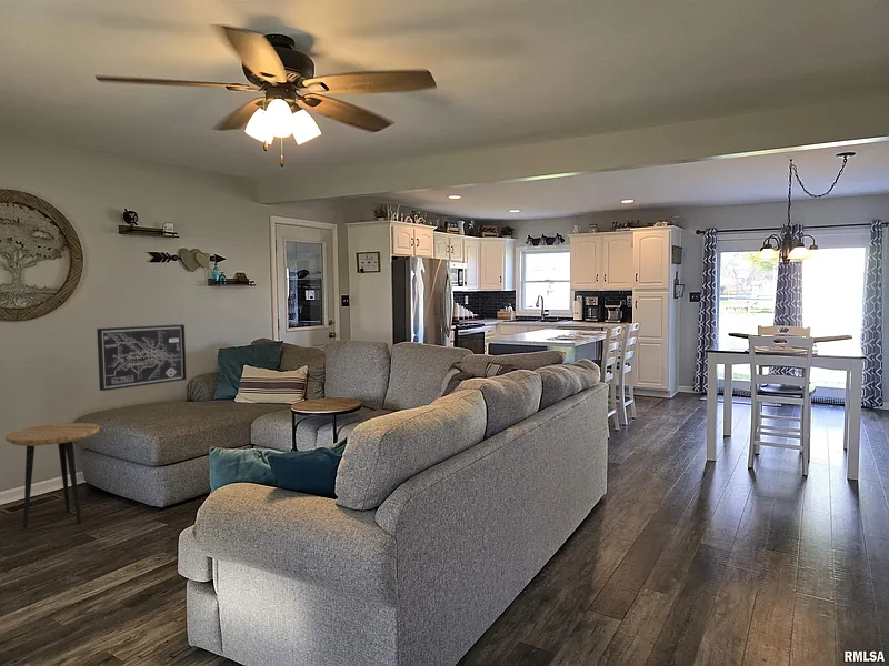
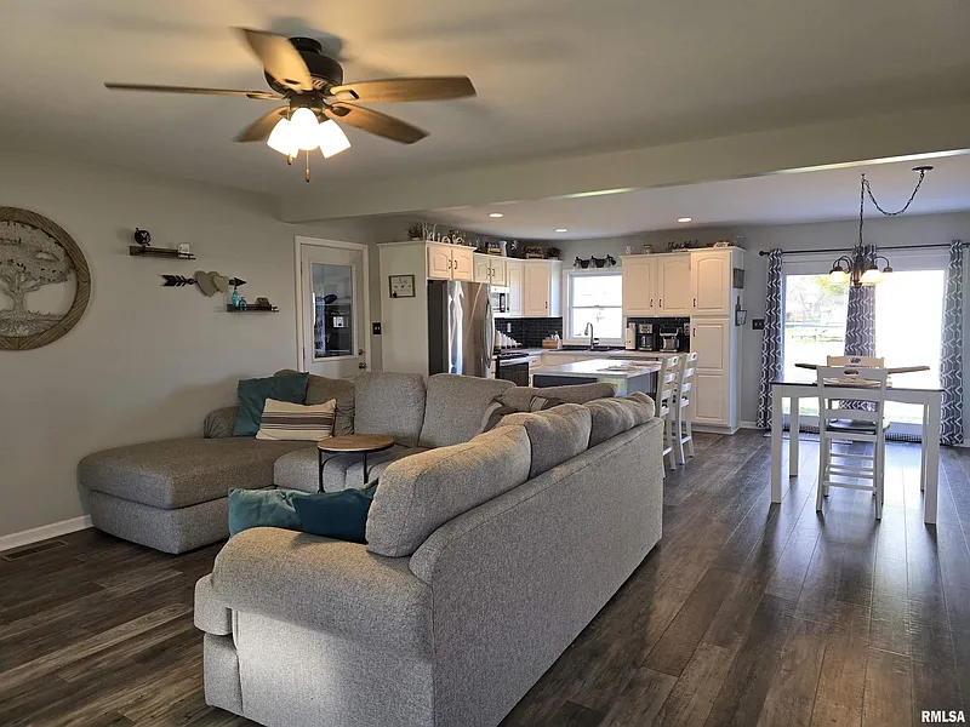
- wall art (143, 355)
- side table (62, 475)
